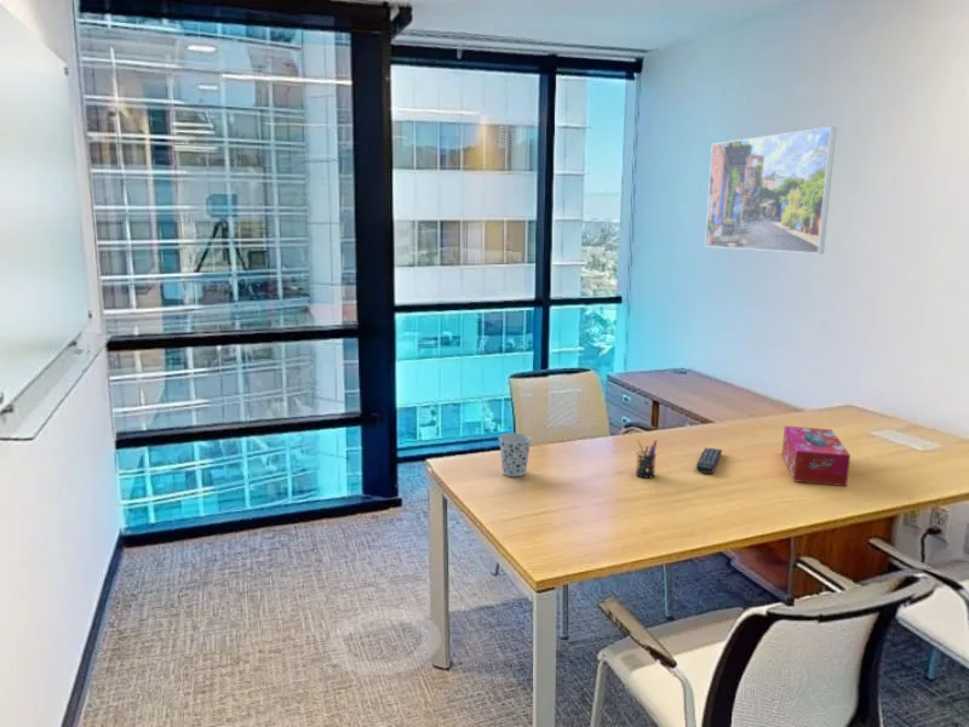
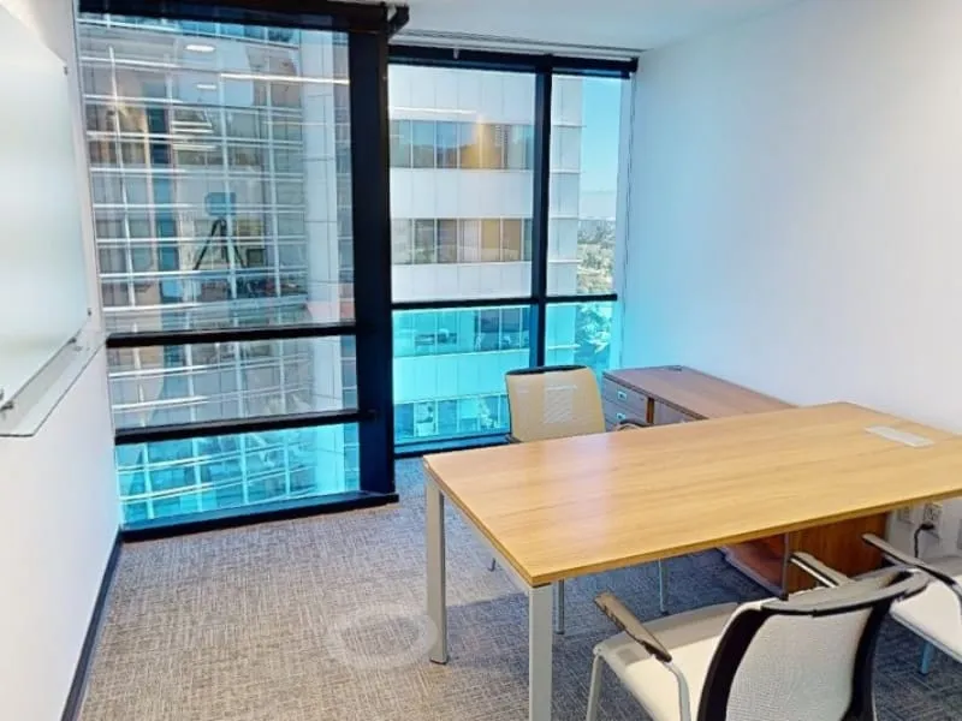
- tissue box (813, 453)
- cup (514, 454)
- pen holder (648, 456)
- remote control (709, 459)
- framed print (762, 194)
